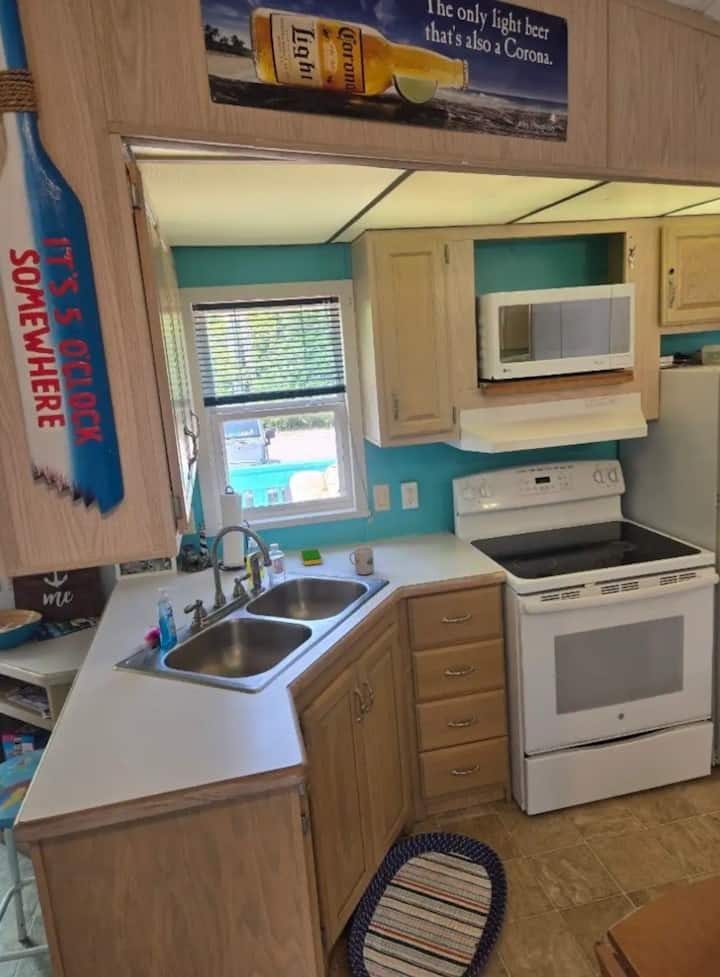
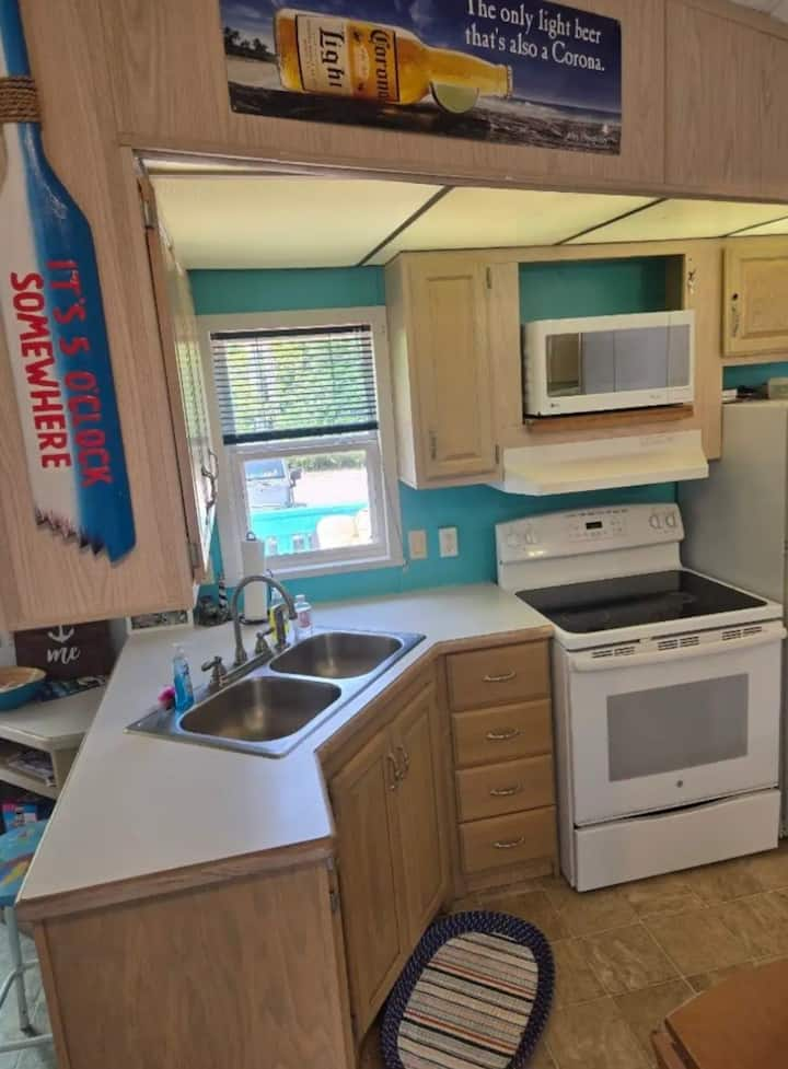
- dish sponge (311, 556)
- mug (361, 557)
